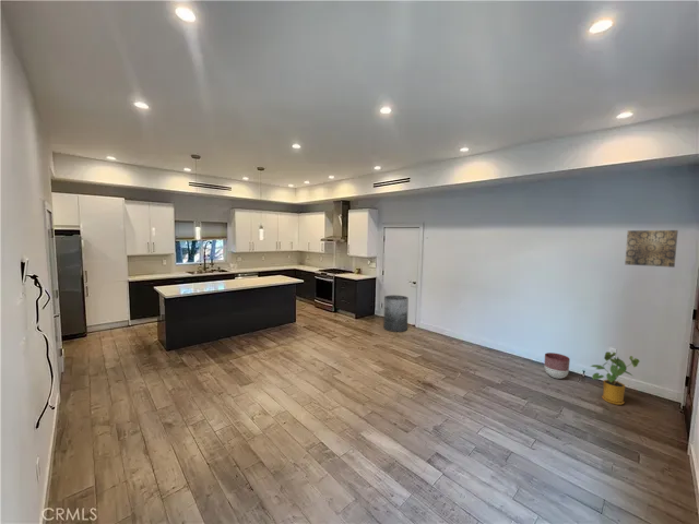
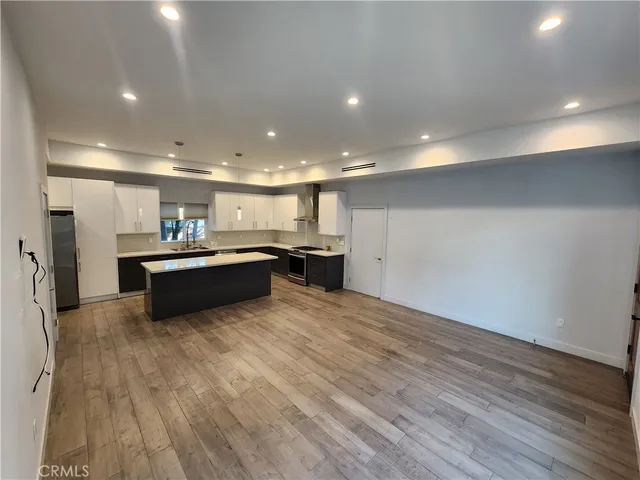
- wall art (650, 248)
- planter (556, 366)
- house plant (613, 378)
- trash can (395, 312)
